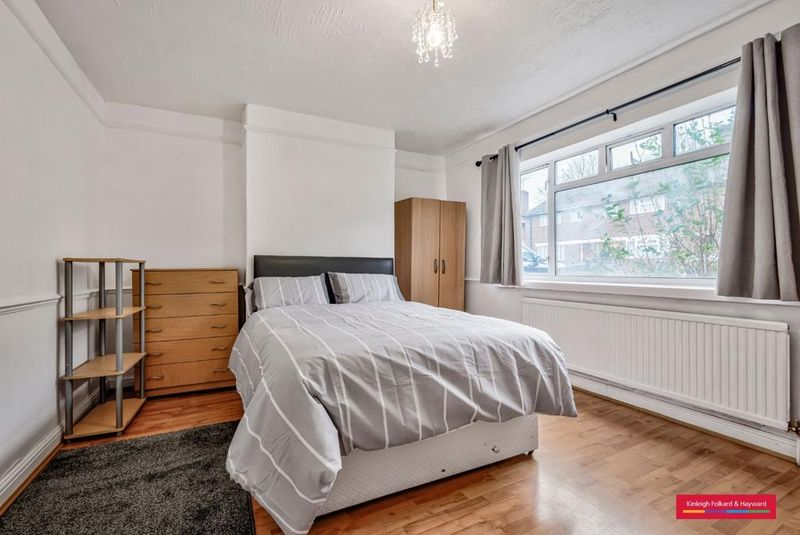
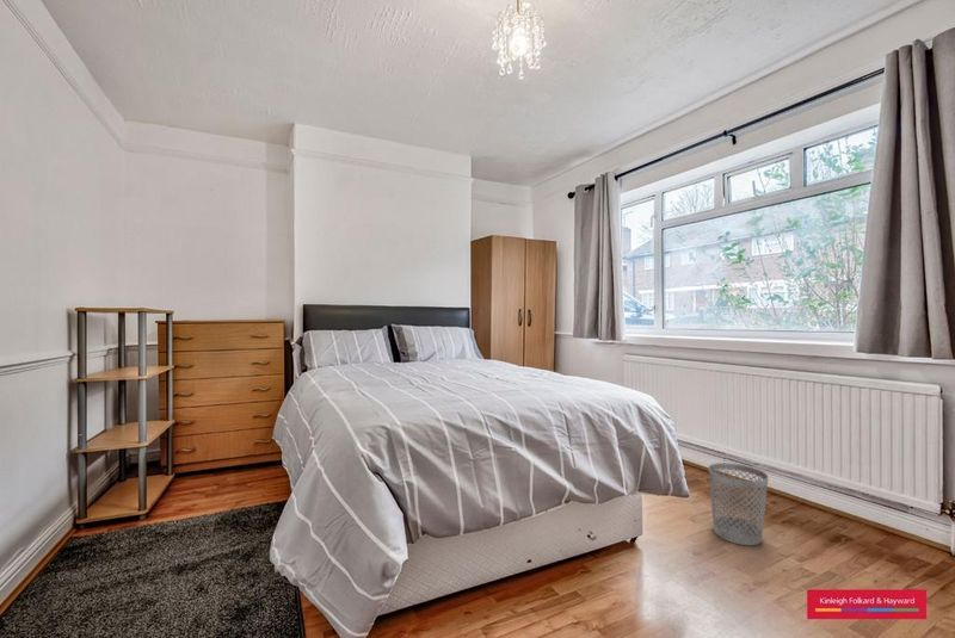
+ wastebasket (737, 503)
